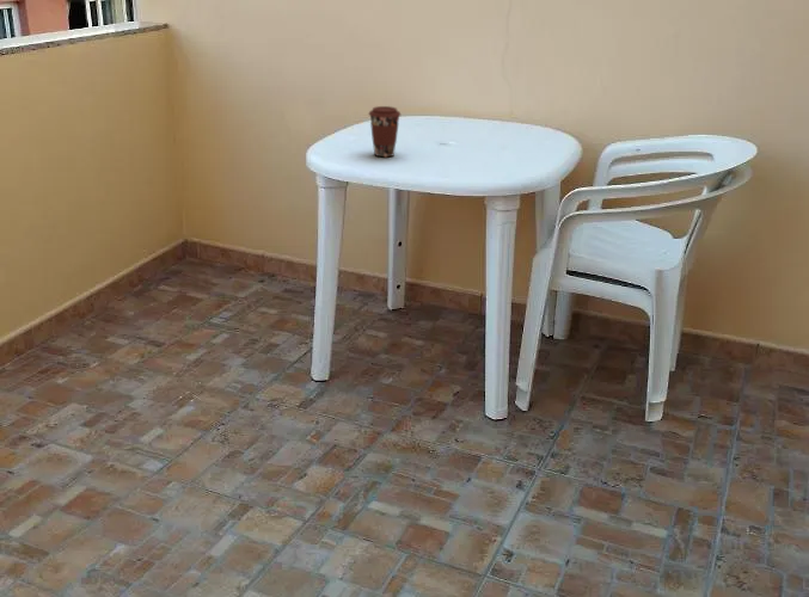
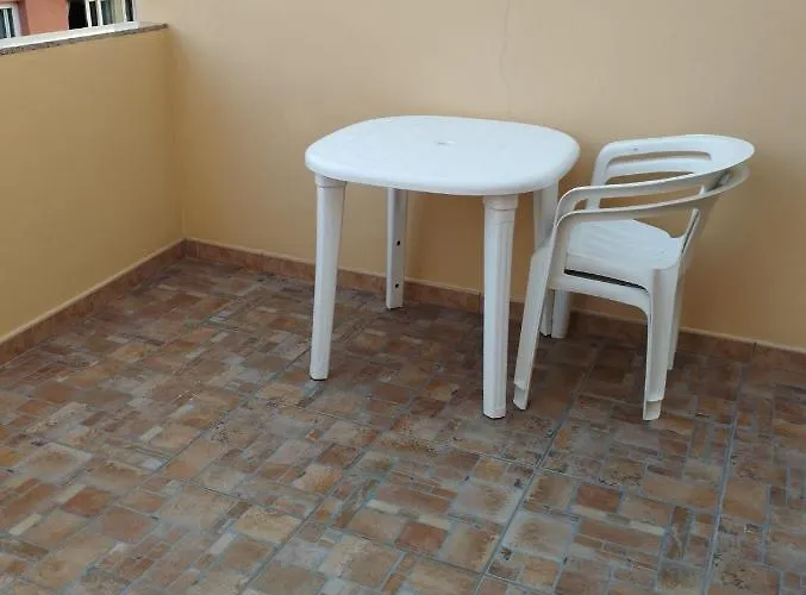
- coffee cup (384, 131)
